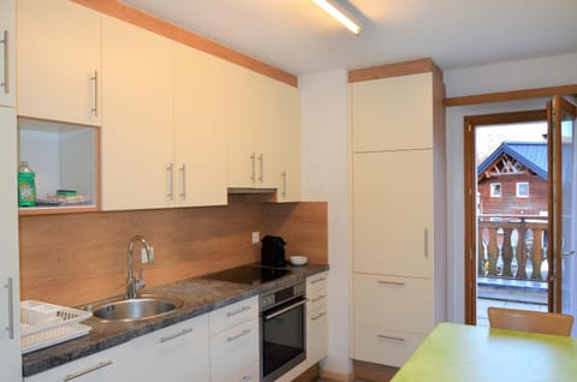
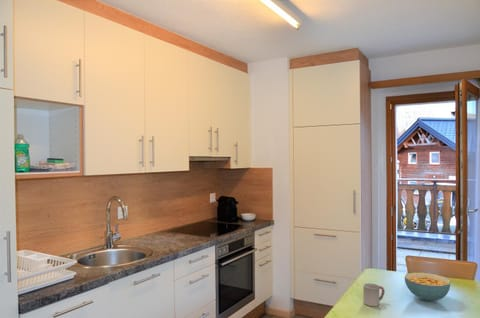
+ cereal bowl (427, 289)
+ cup (374, 294)
